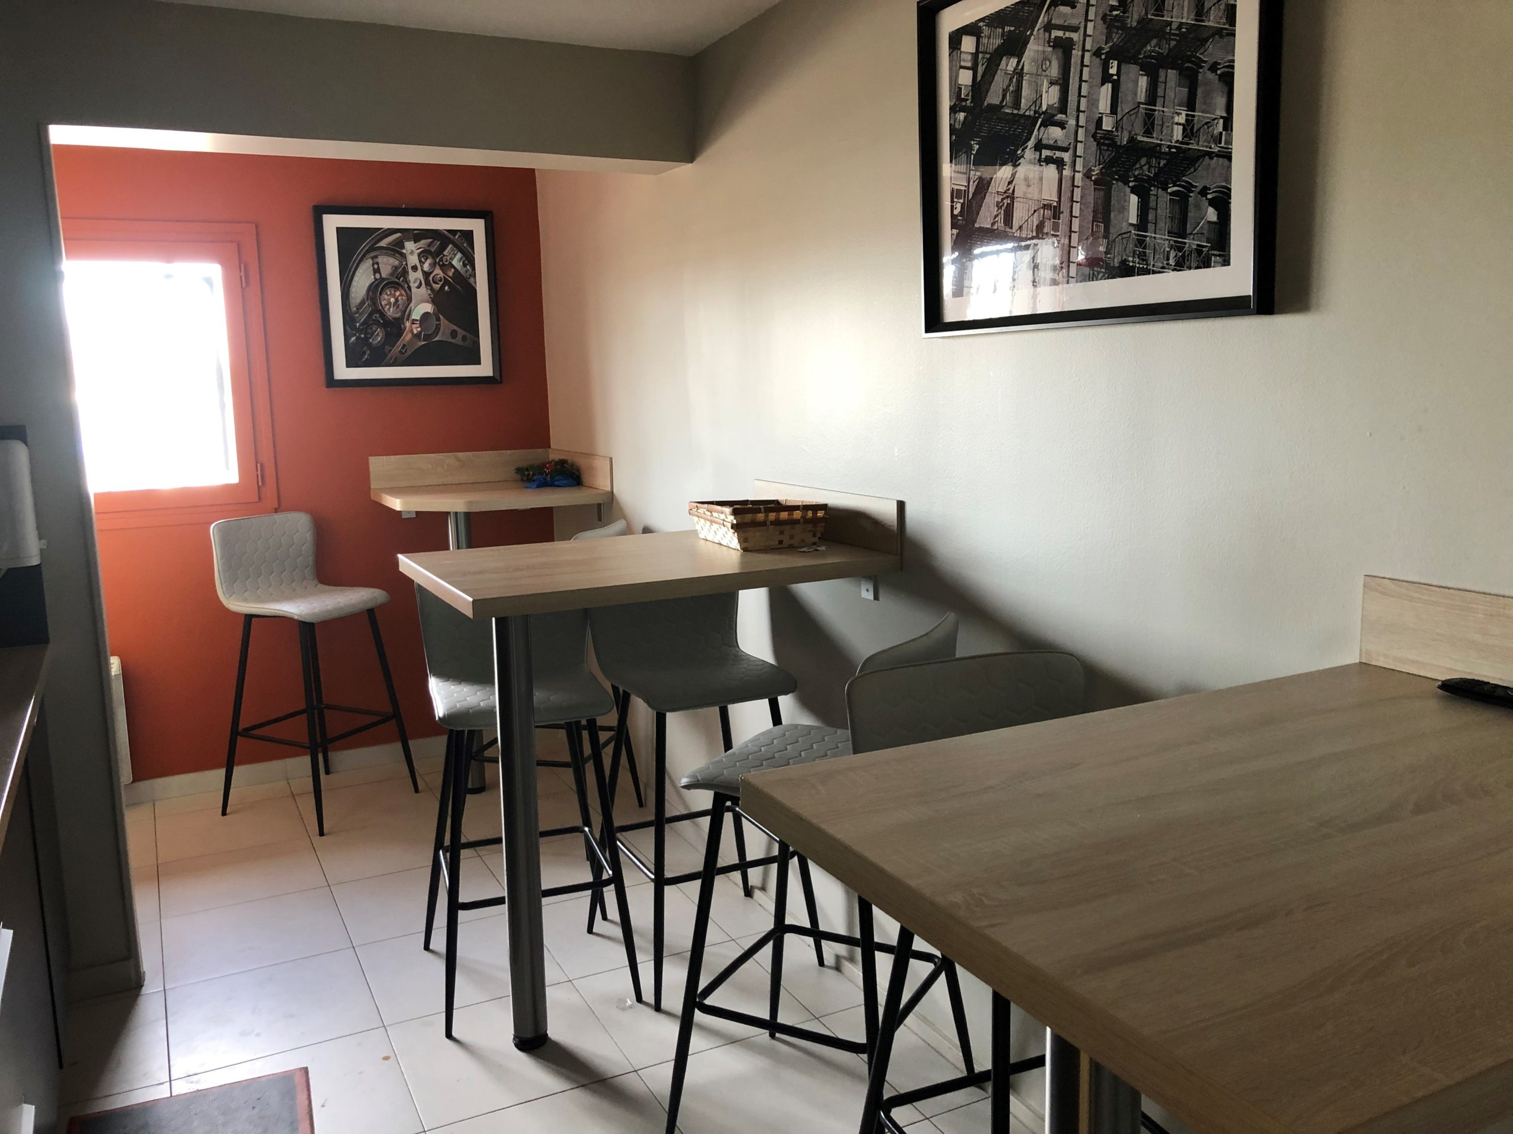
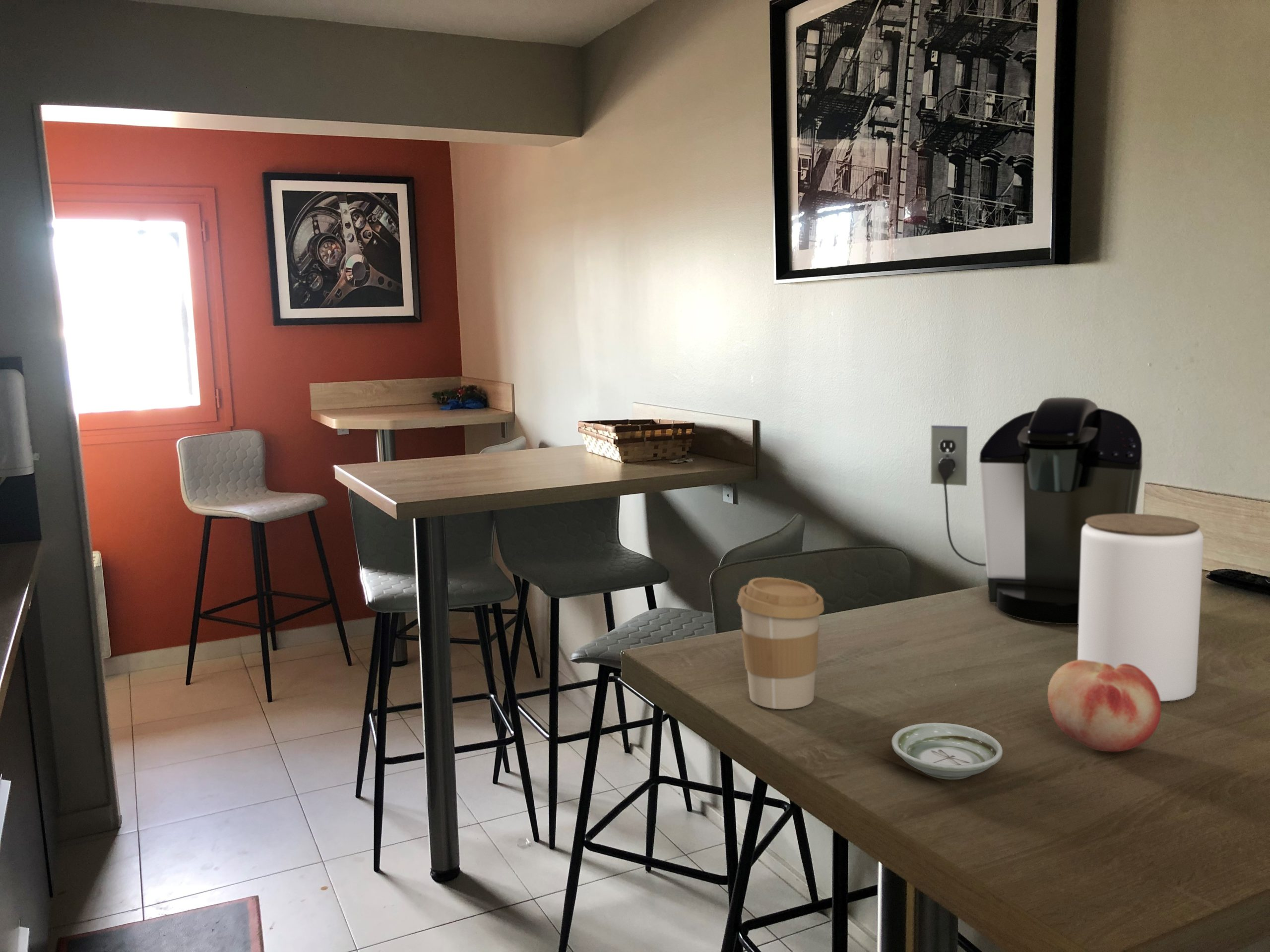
+ coffee cup (781, 640)
+ fruit (1102, 704)
+ jar (1138, 603)
+ saucer (946, 755)
+ coffee maker (1018, 499)
